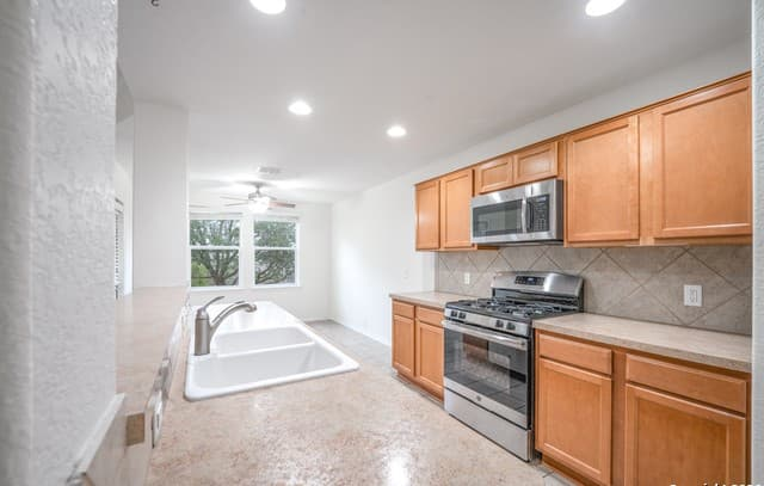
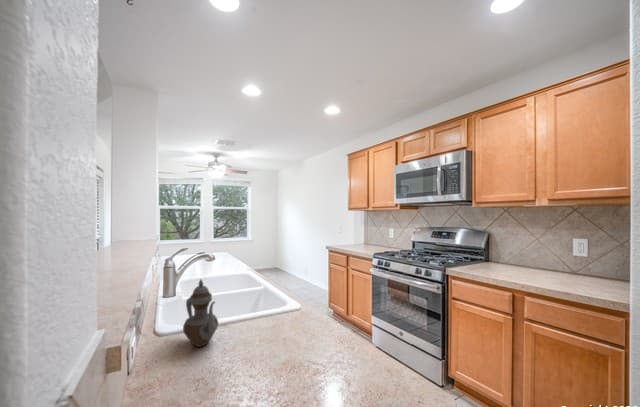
+ teapot (200, 310)
